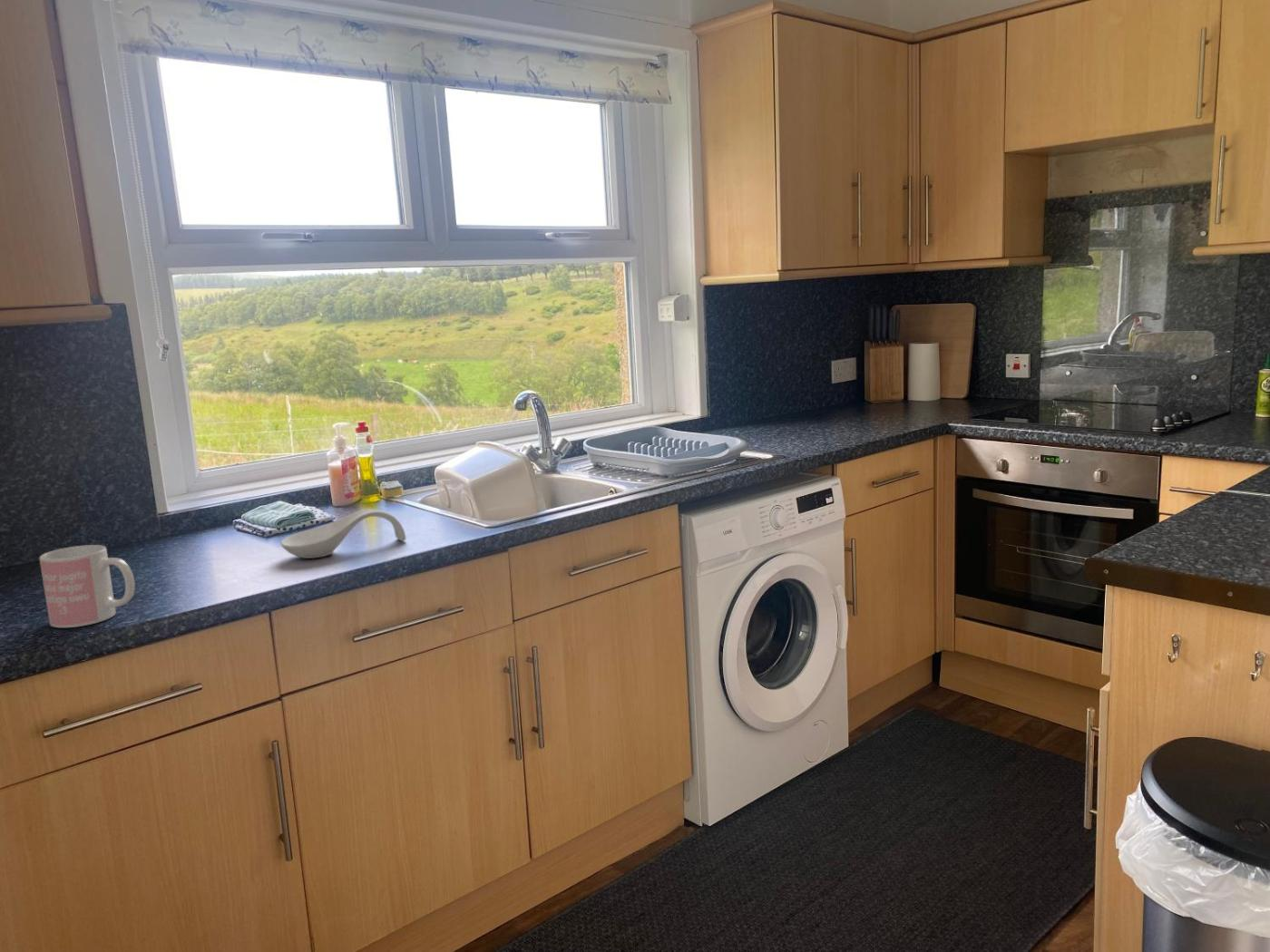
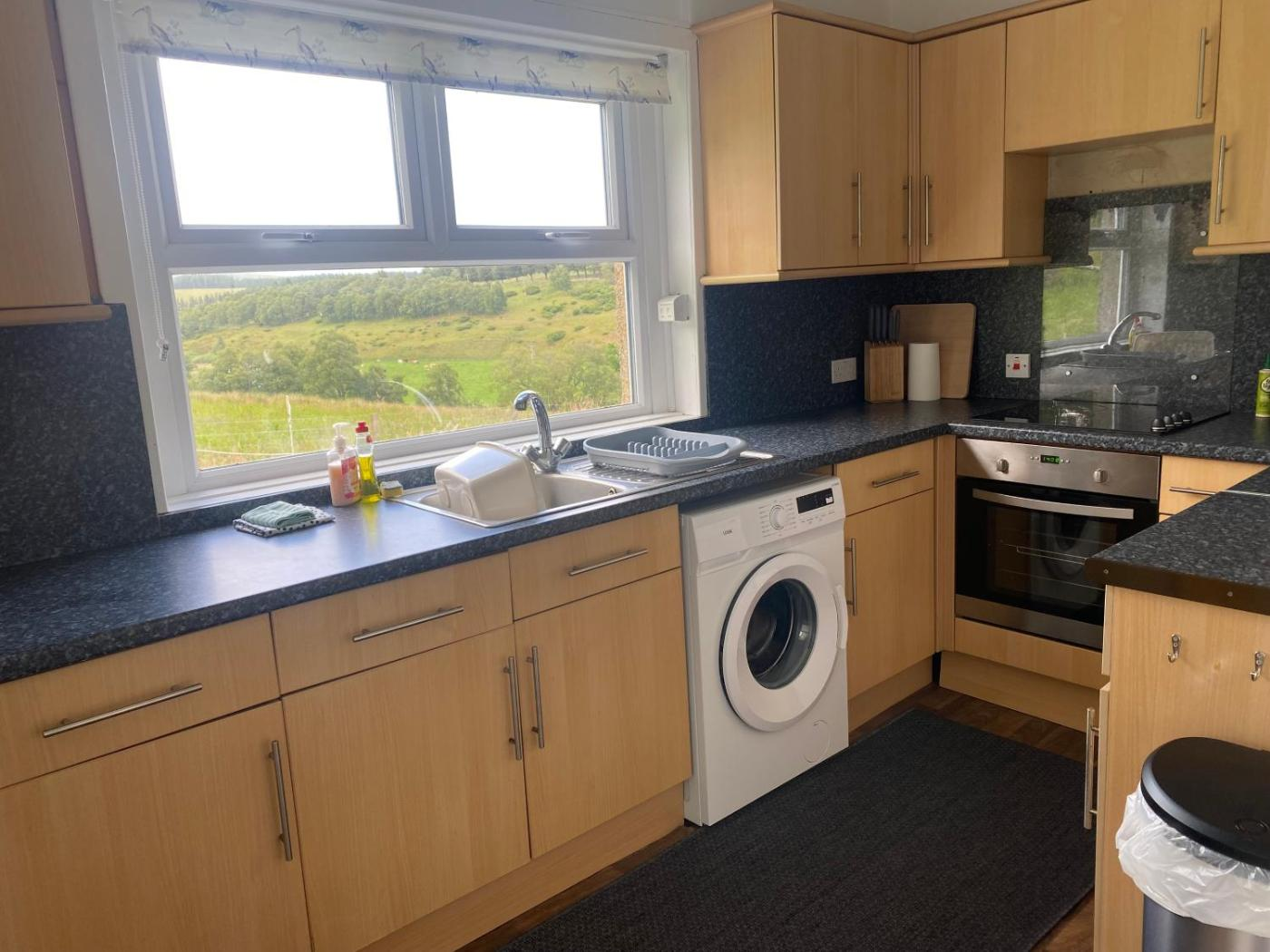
- mug (88, 585)
- spoon rest (343, 531)
